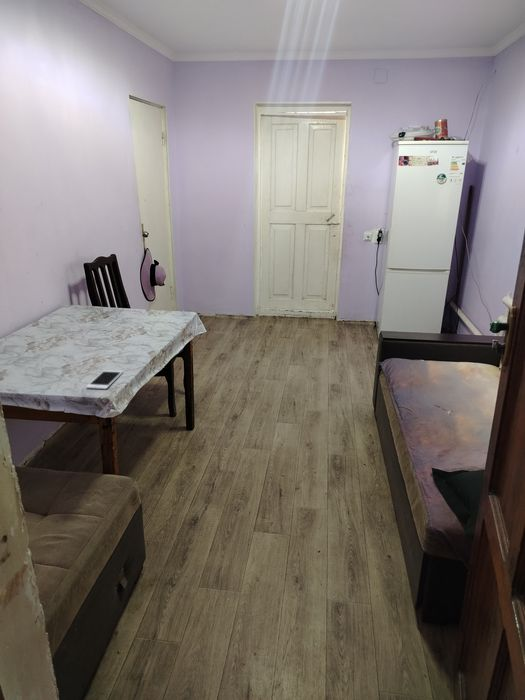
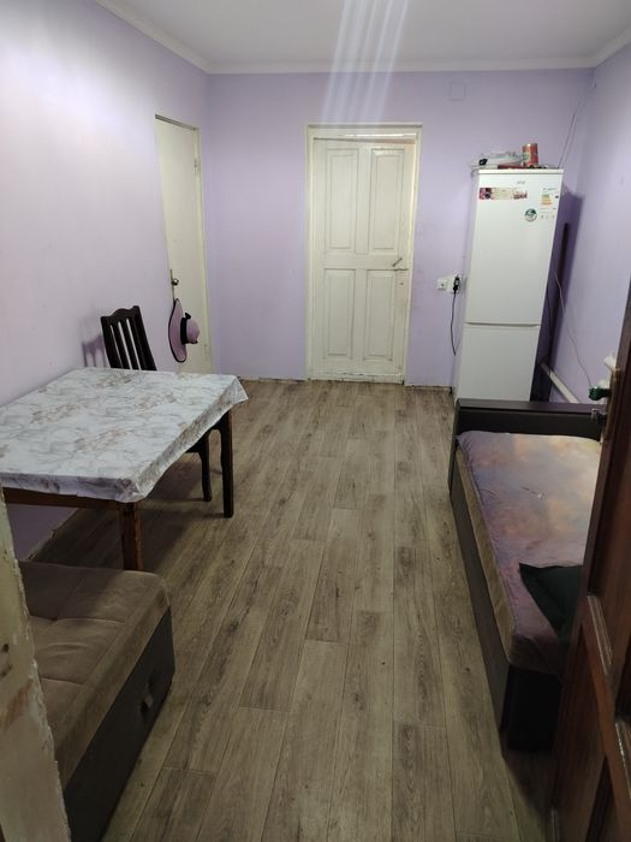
- cell phone (105, 379)
